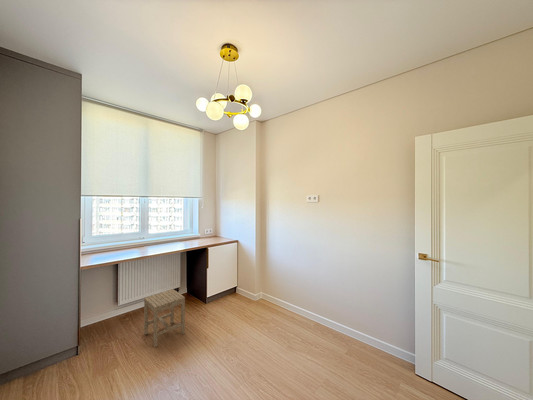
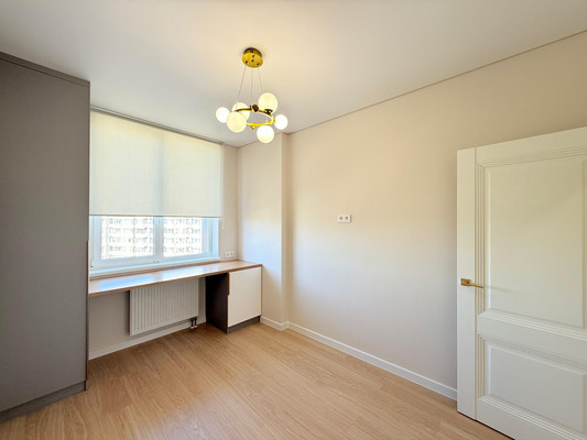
- stool (164, 315)
